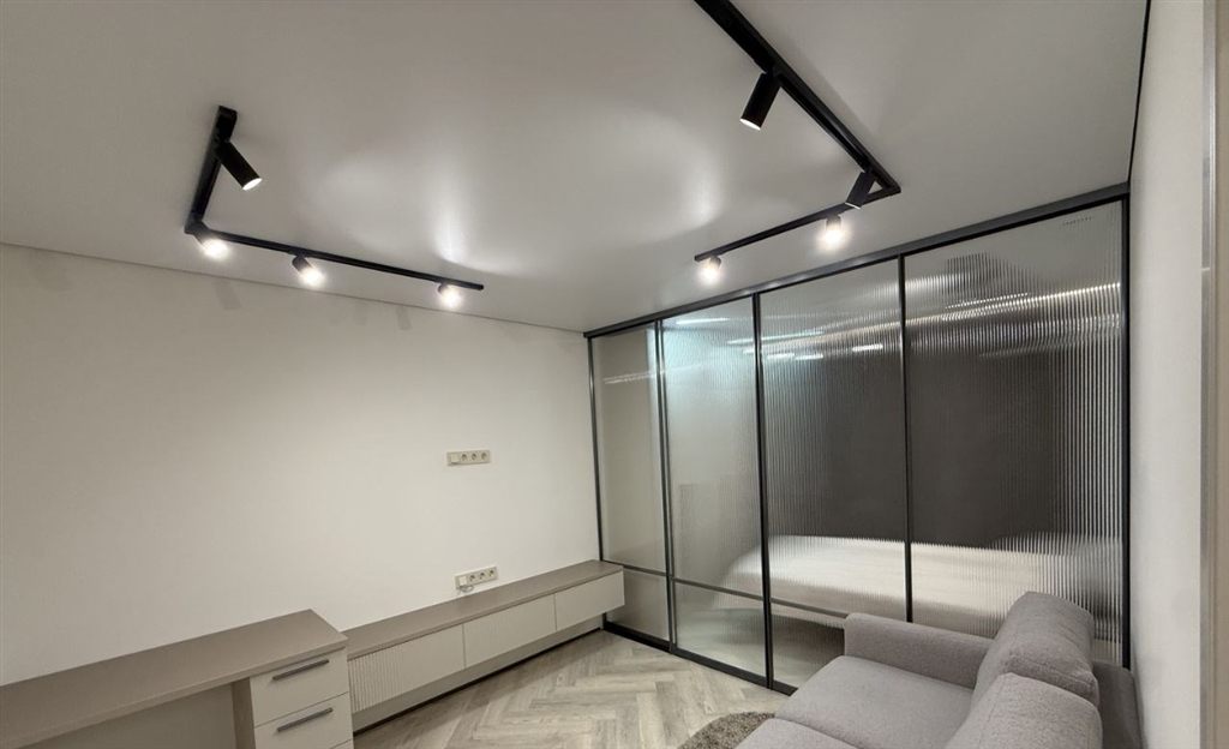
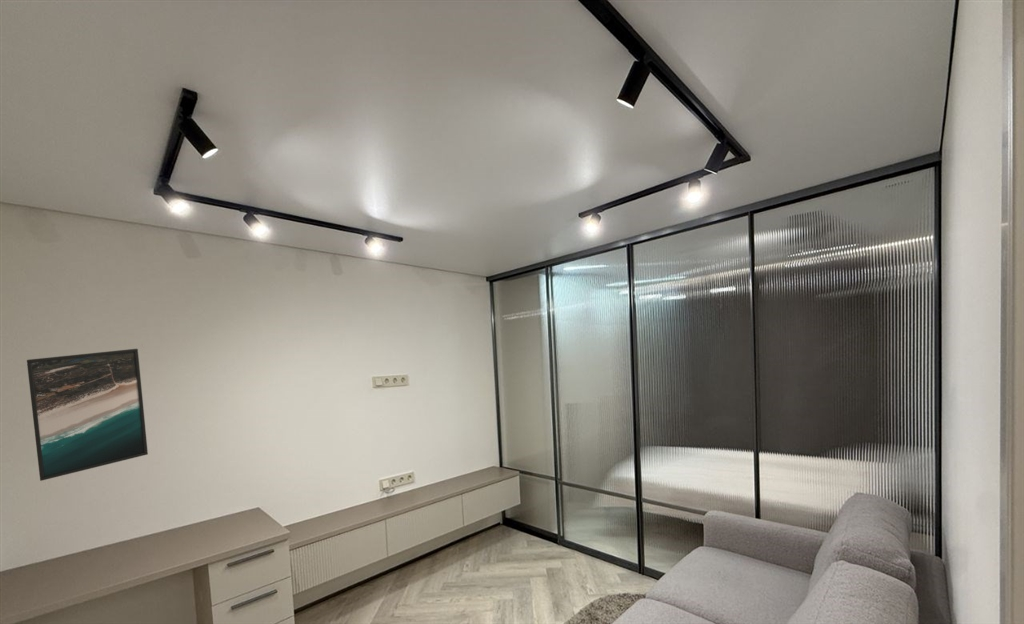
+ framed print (91, 410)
